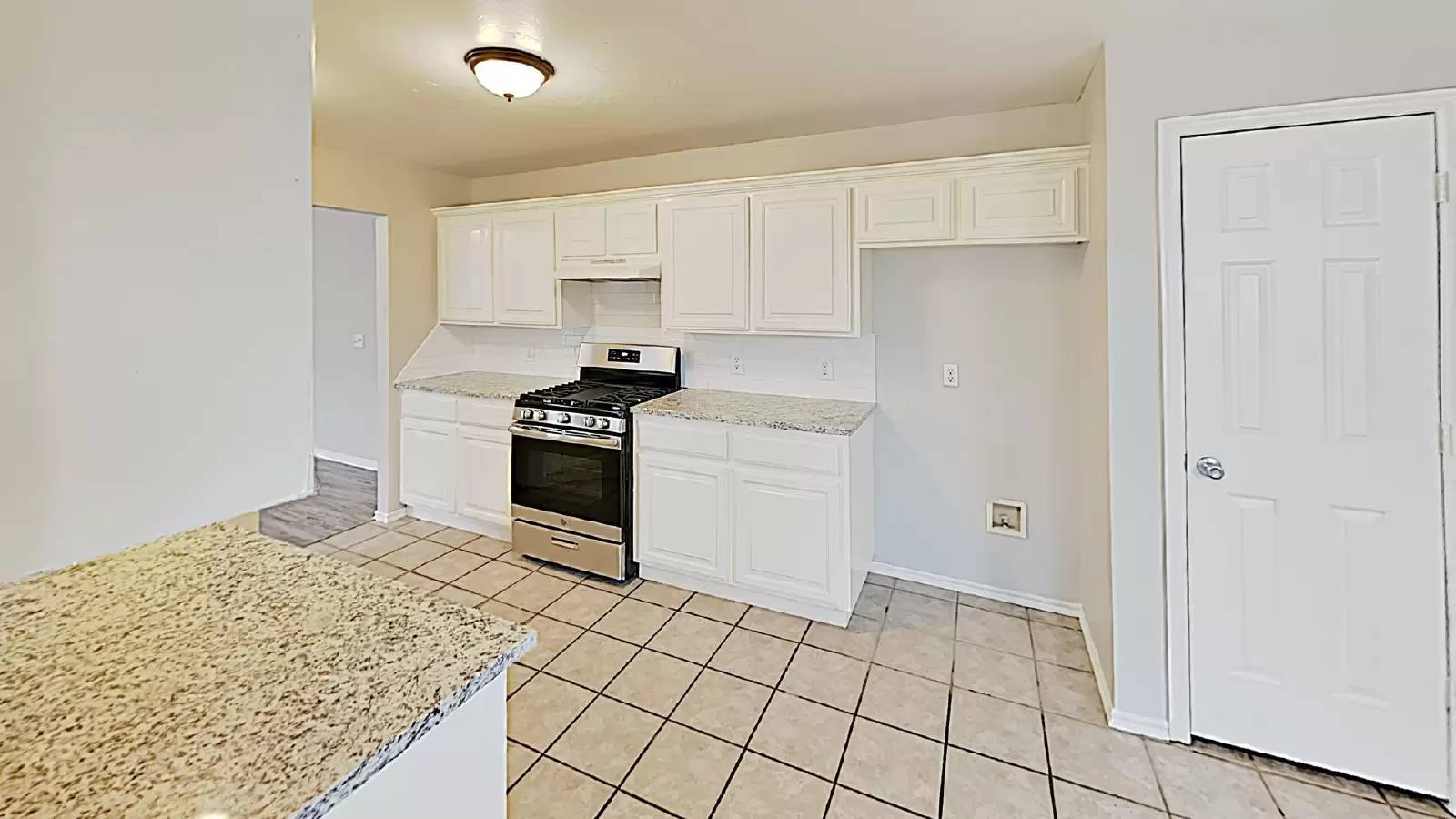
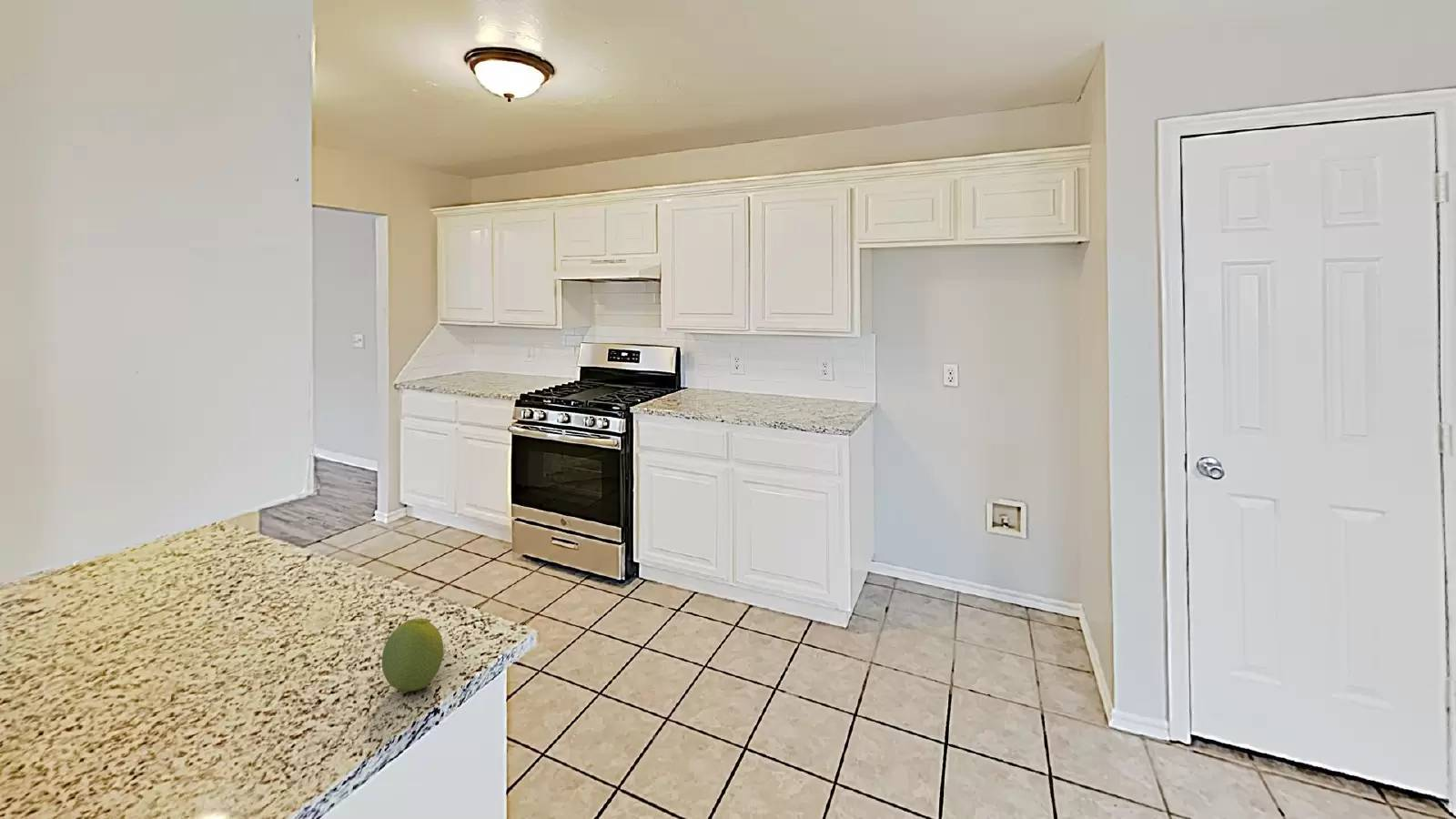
+ fruit (413, 653)
